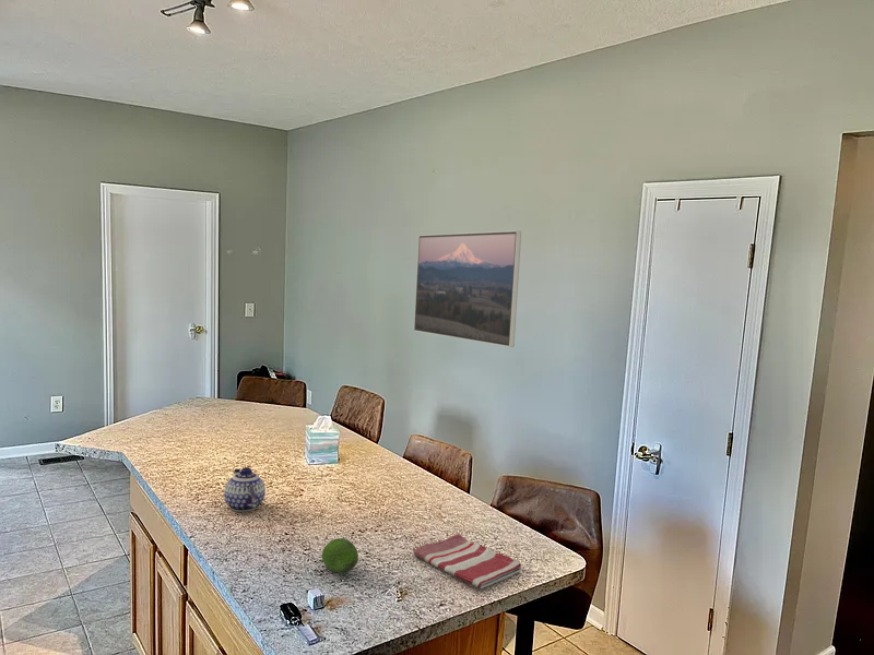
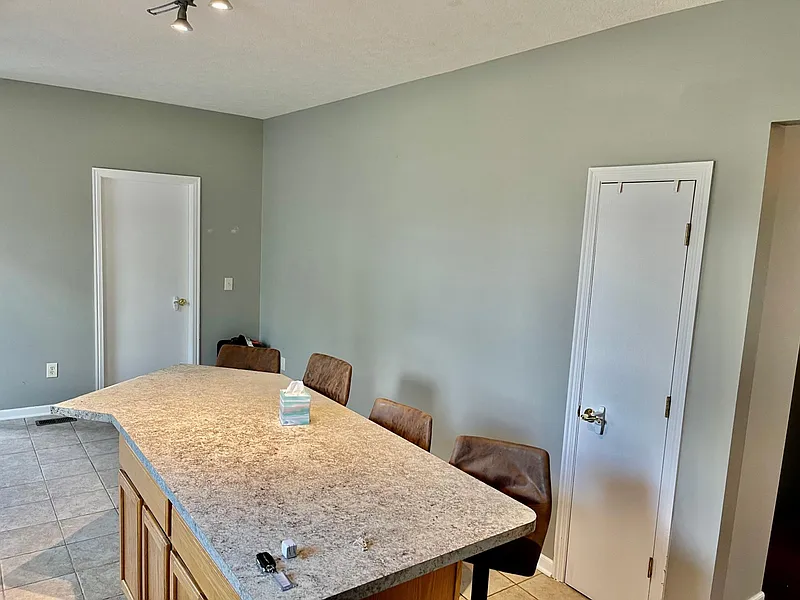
- fruit (339, 553)
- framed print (461, 286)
- teapot (245, 487)
- dish towel (466, 559)
